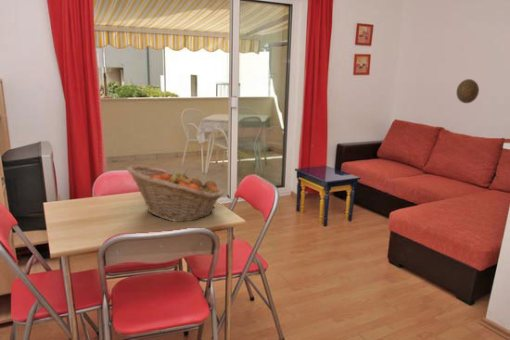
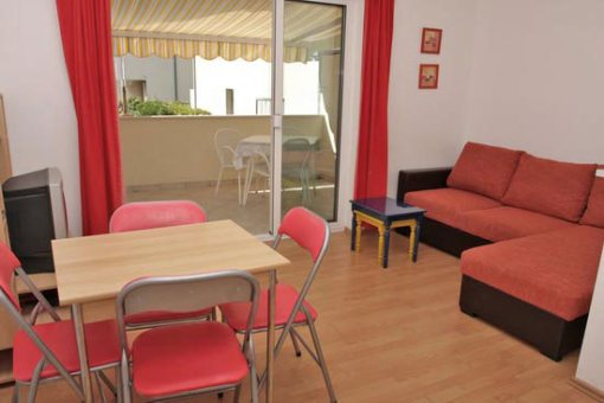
- fruit basket (175, 188)
- decorative plate (466, 91)
